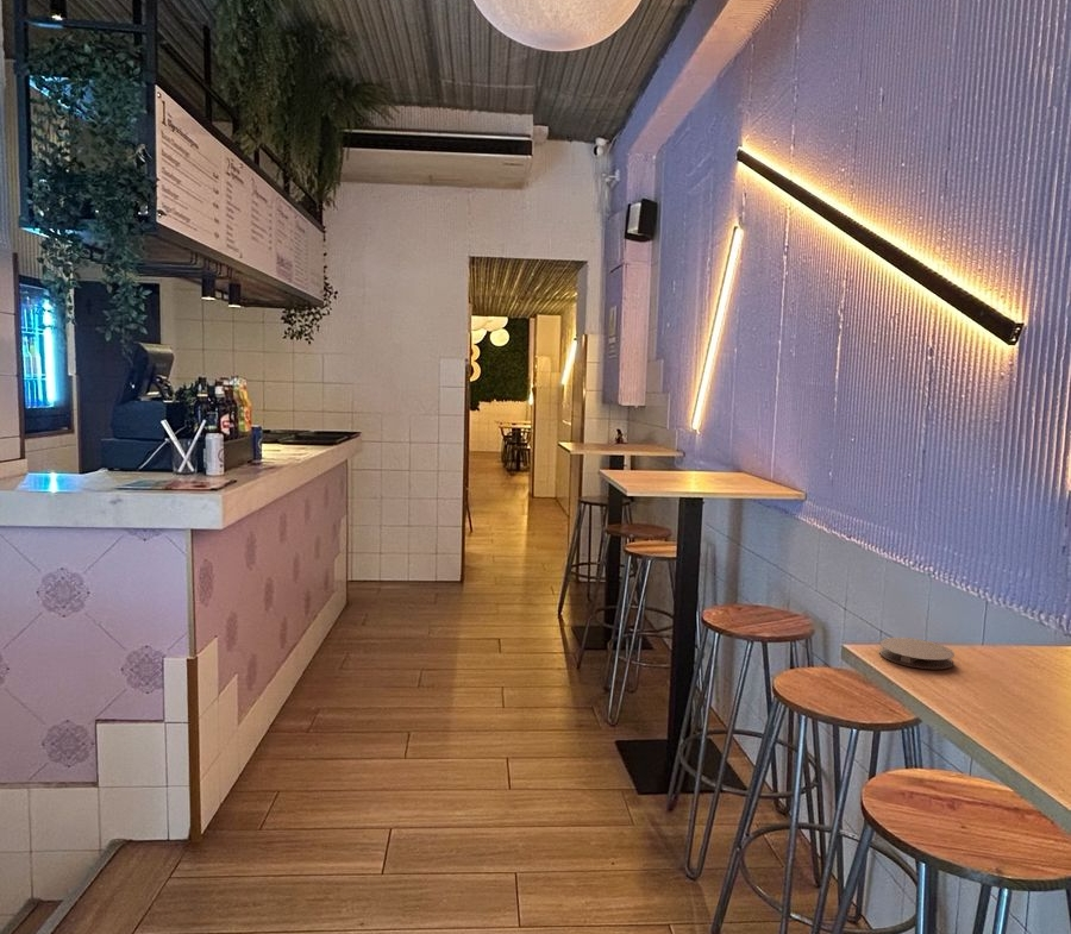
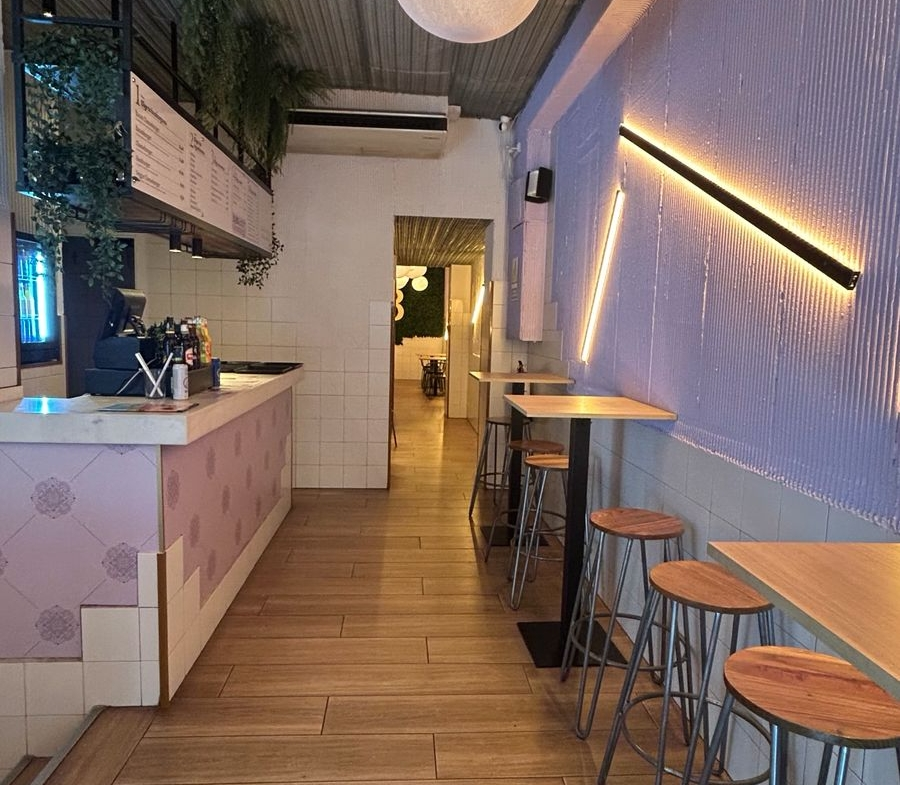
- coaster (915, 652)
